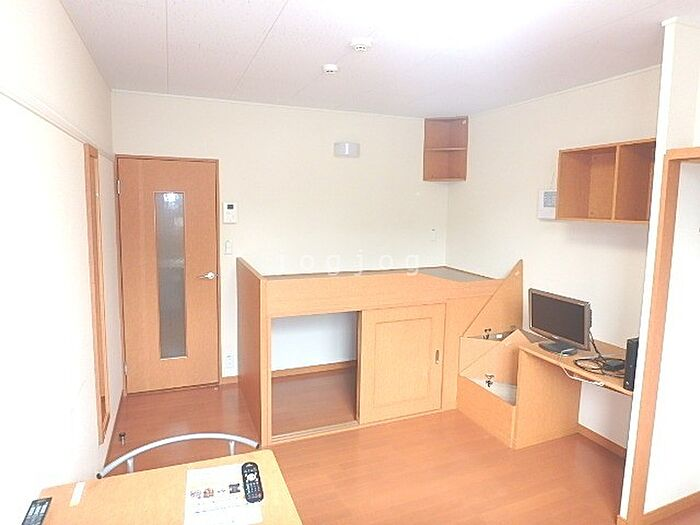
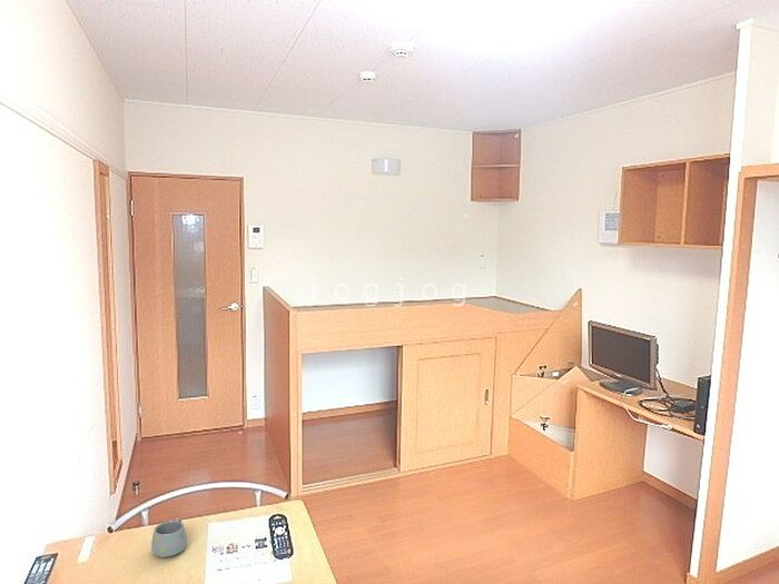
+ mug (171, 535)
